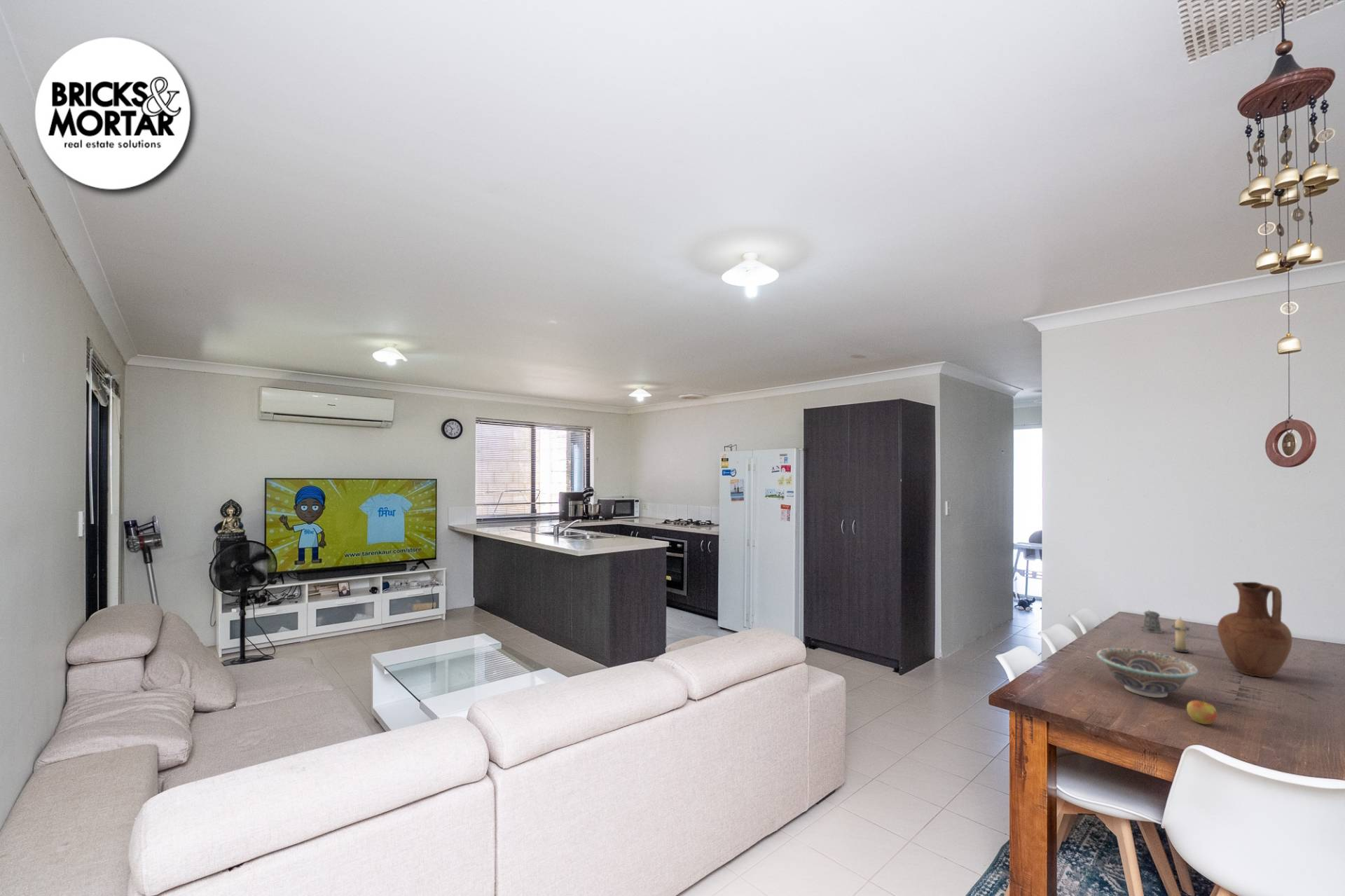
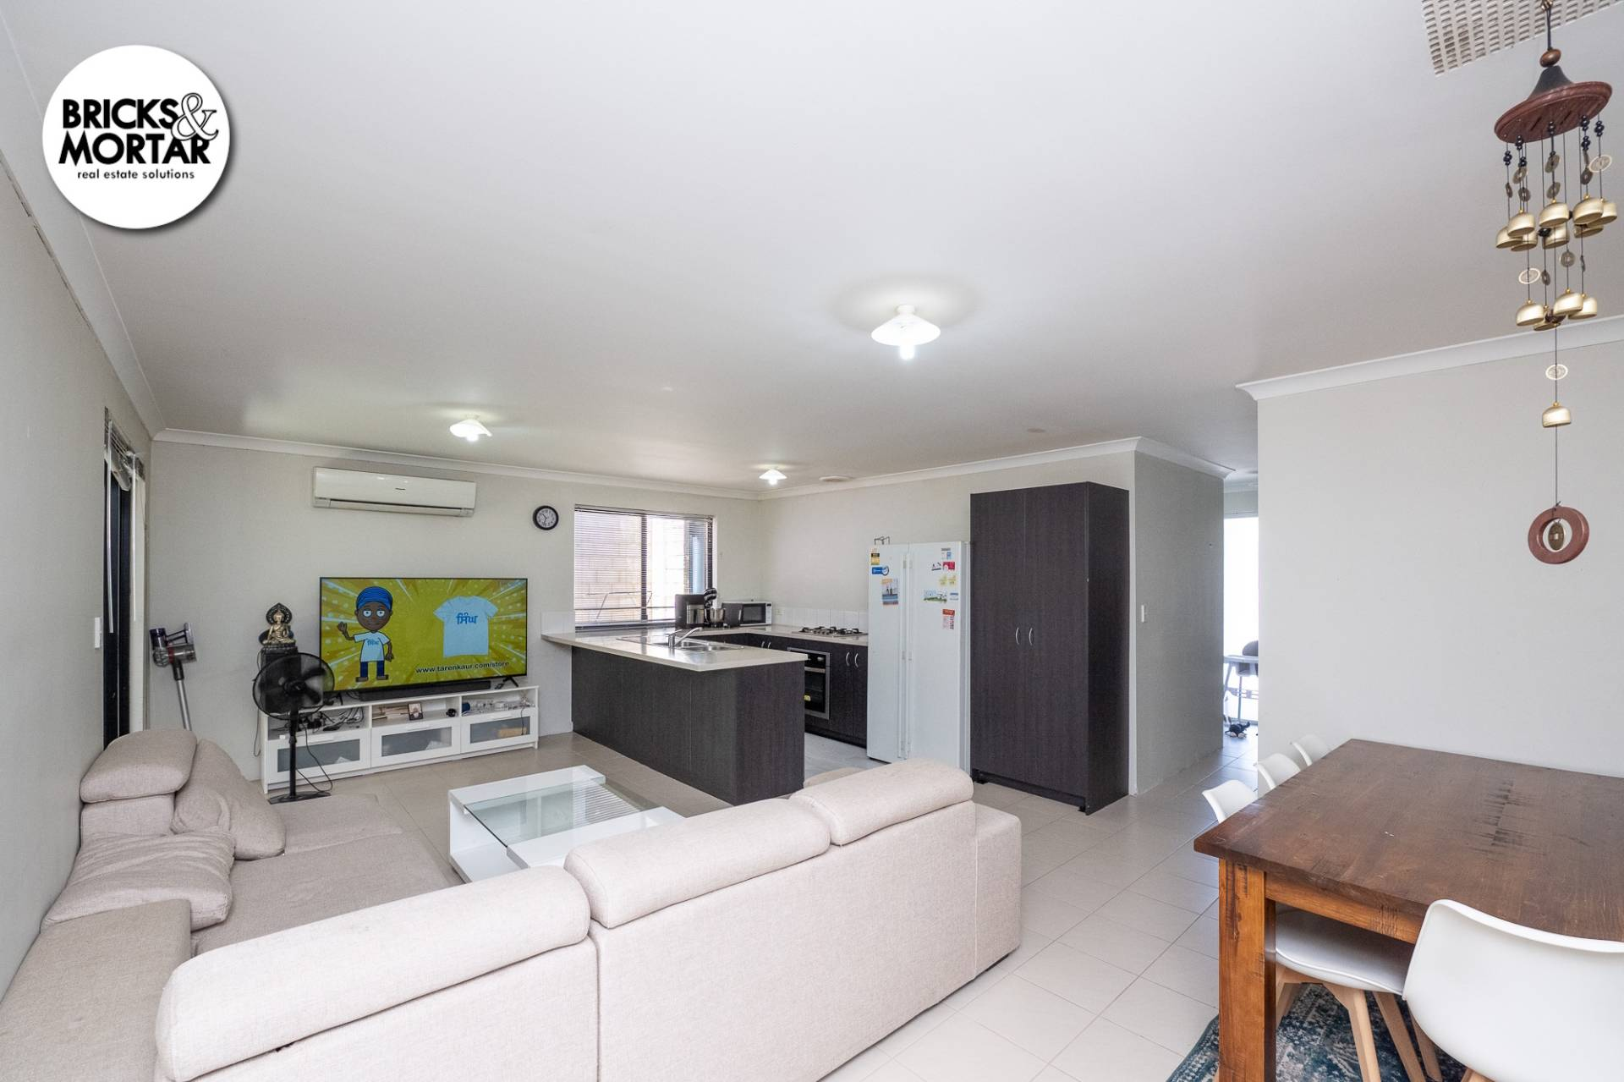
- vase (1253, 628)
- pepper shaker (1152, 620)
- decorative bowl (1145, 675)
- candle (1180, 633)
- apple (1201, 709)
